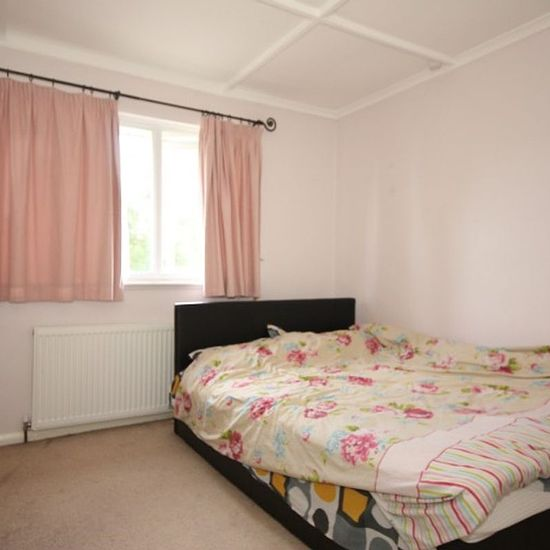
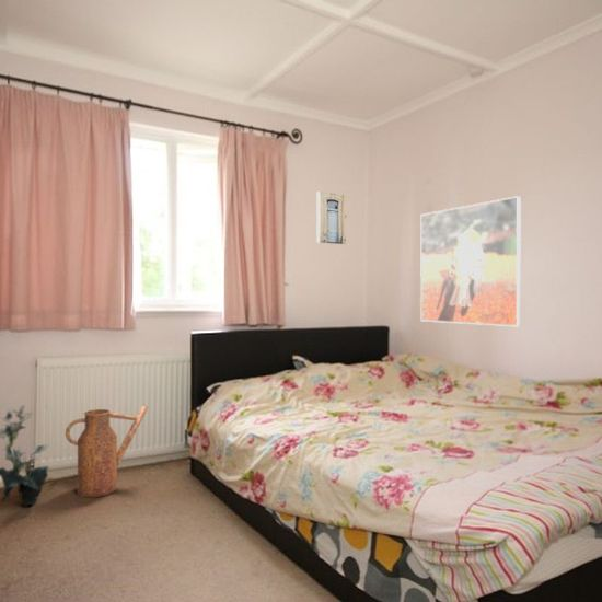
+ watering can (108, 448)
+ decorative plant (20, 456)
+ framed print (465, 265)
+ wall art (331, 218)
